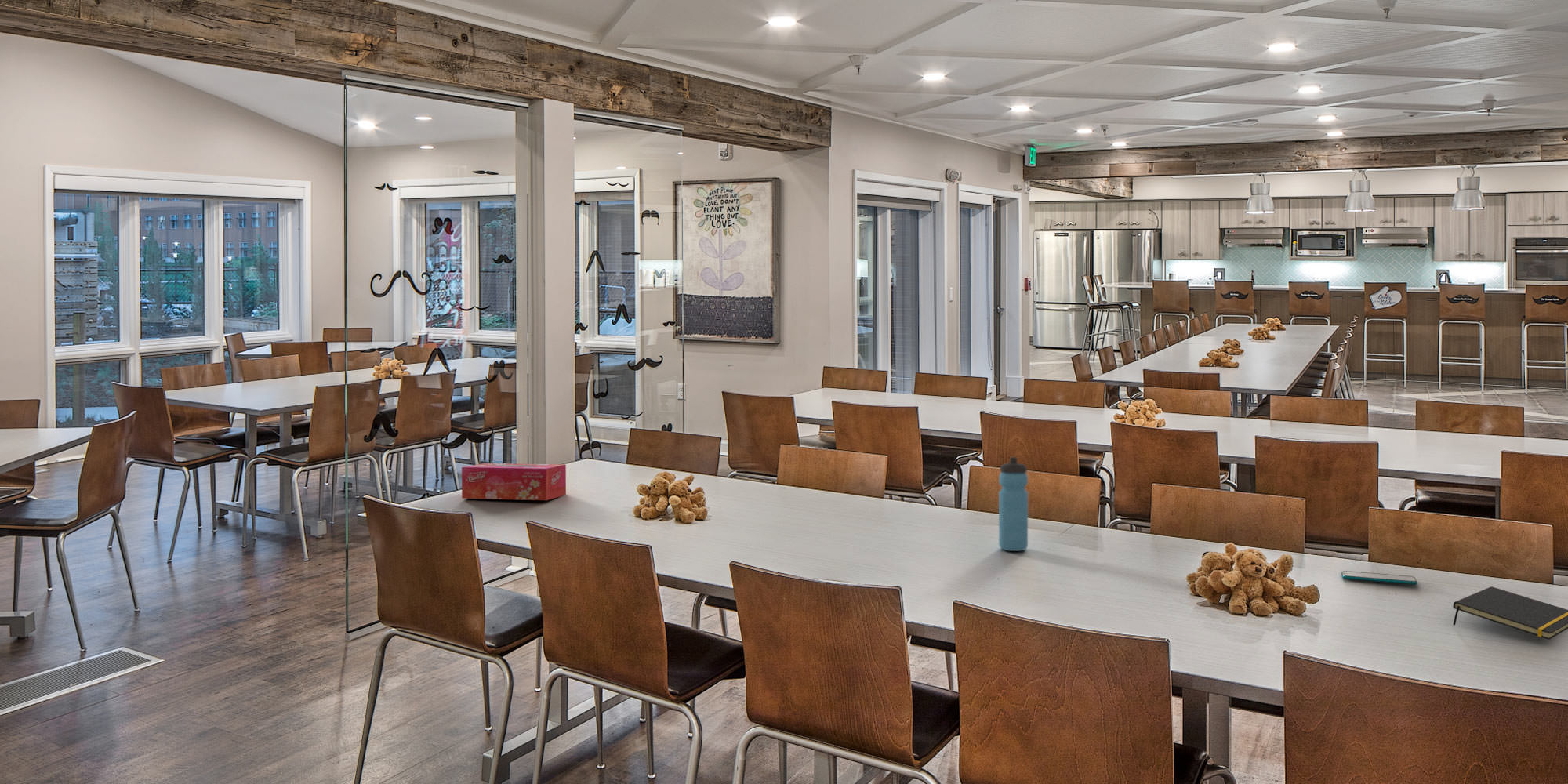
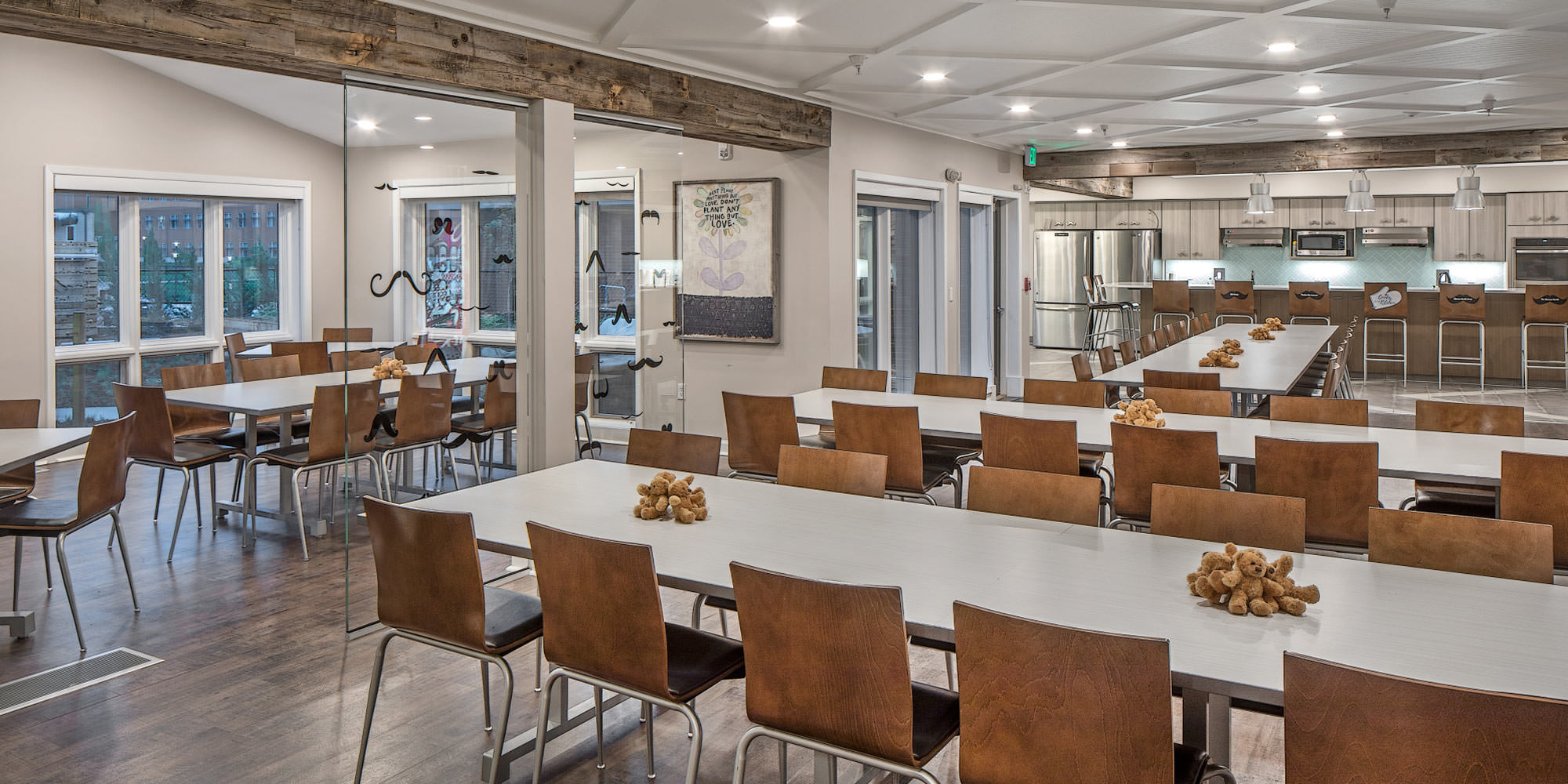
- smartphone (1378, 577)
- tissue box (514, 481)
- notepad (1518, 611)
- water bottle (1013, 503)
